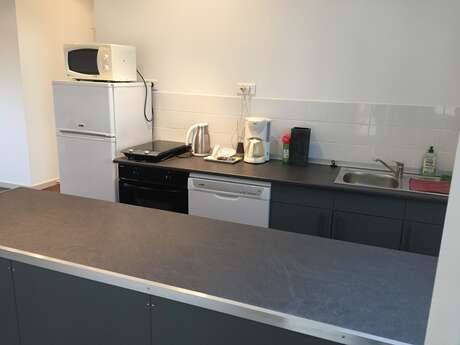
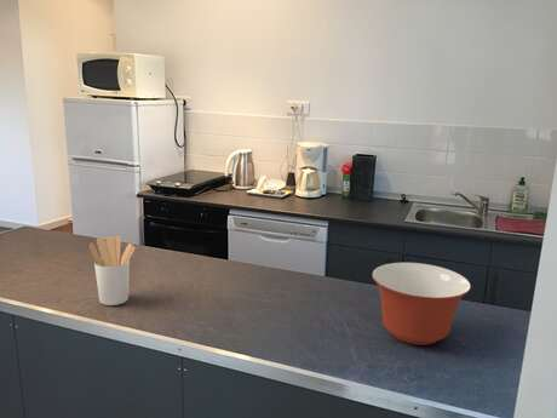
+ mixing bowl (417, 305)
+ utensil holder (111, 268)
